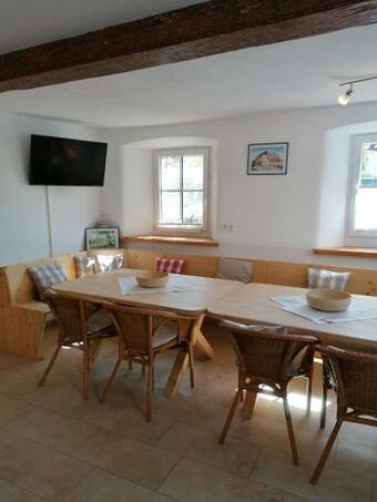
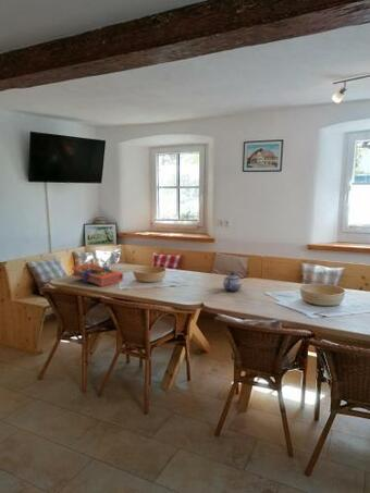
+ book (97, 273)
+ teapot (232, 281)
